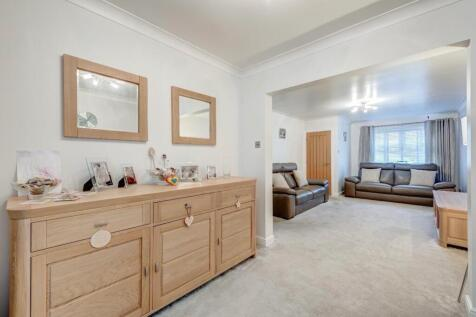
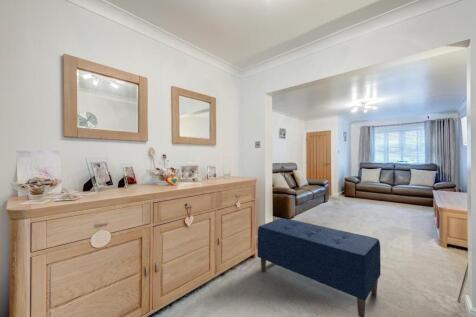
+ bench (313, 256)
